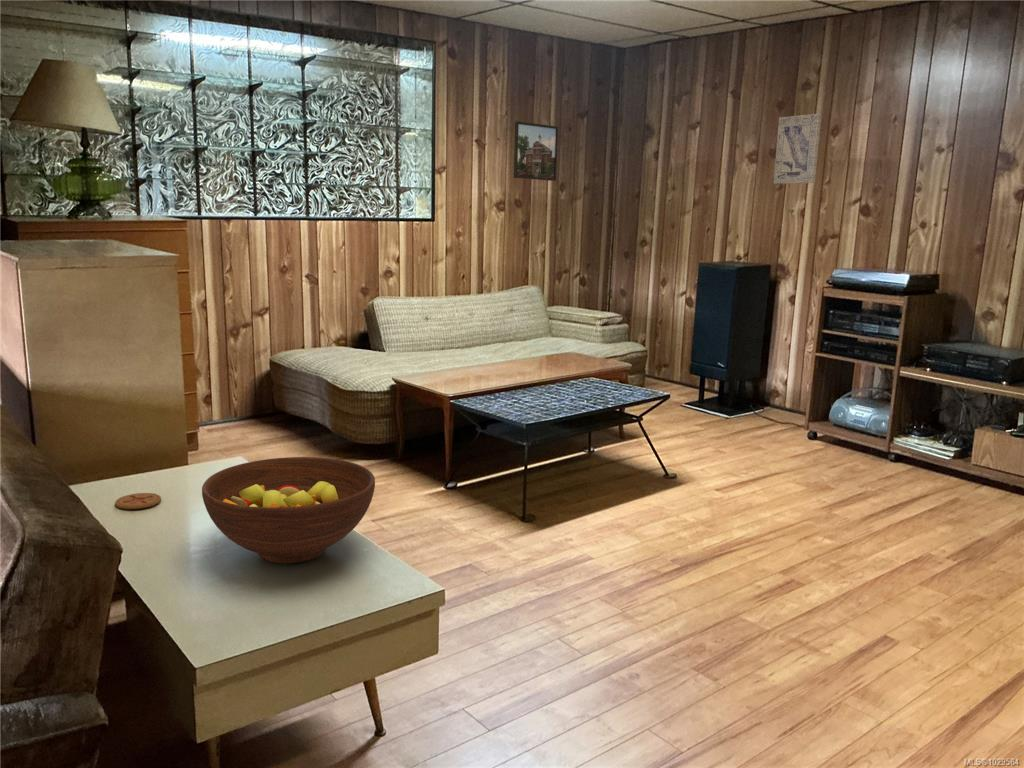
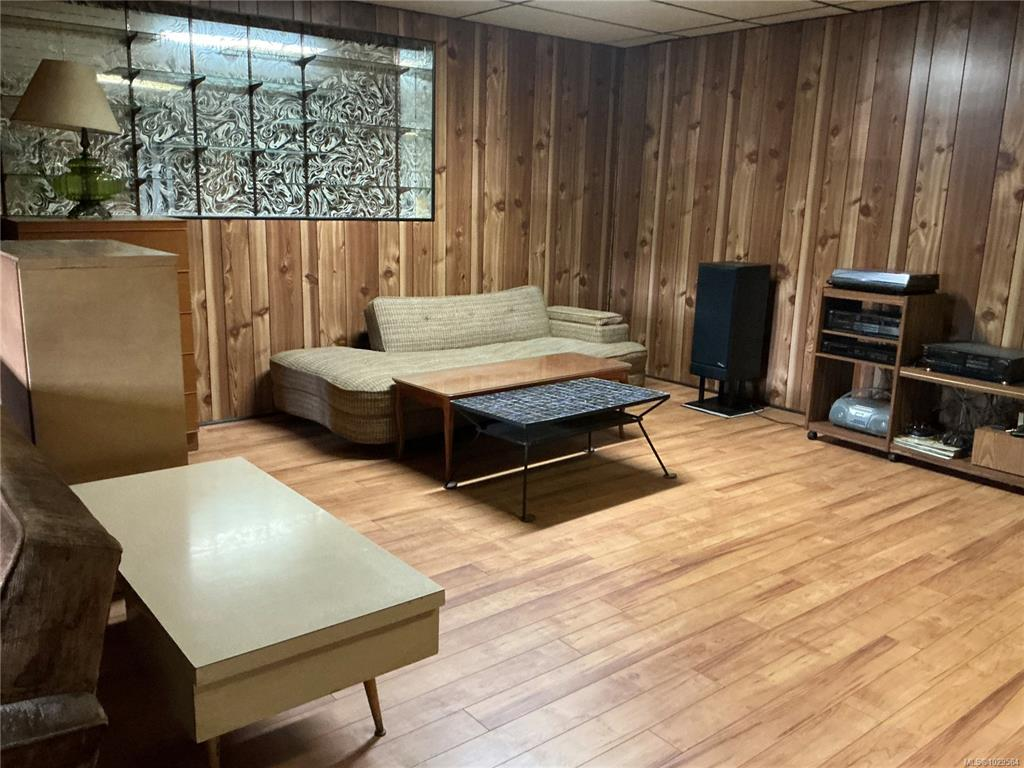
- wall art (796, 149)
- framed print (536, 151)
- coaster (138, 500)
- fruit bowl (291, 516)
